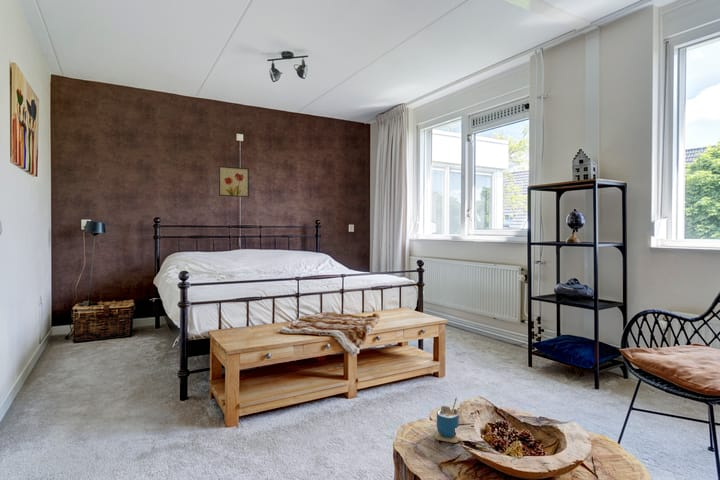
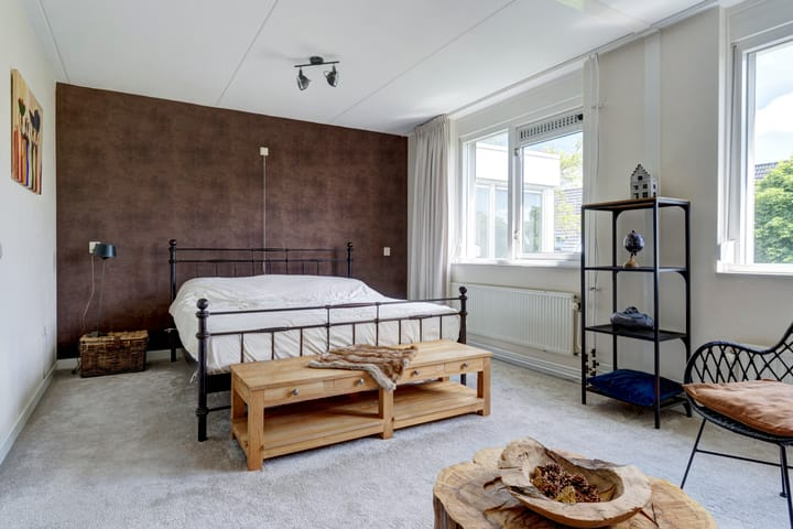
- cup (447, 416)
- wall art (234, 182)
